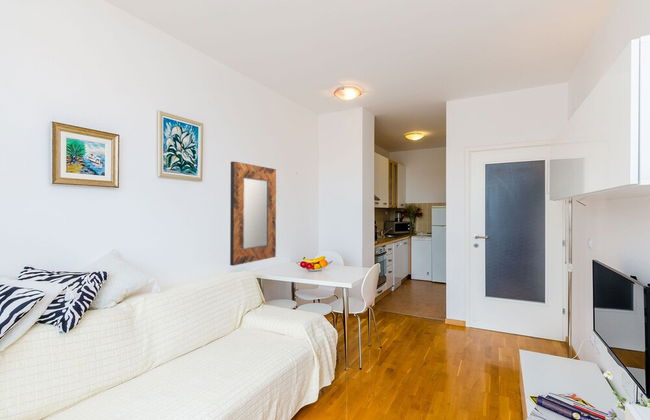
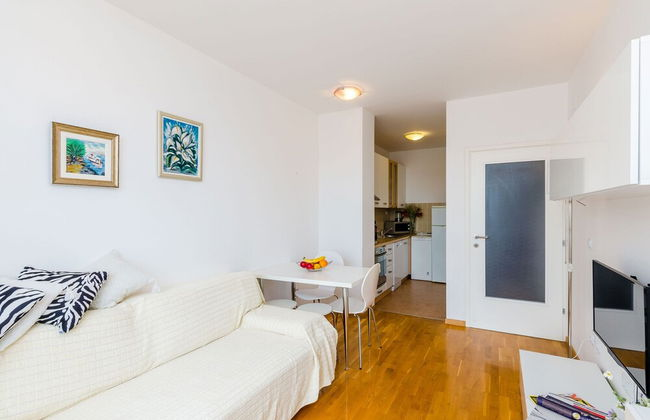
- home mirror (255, 213)
